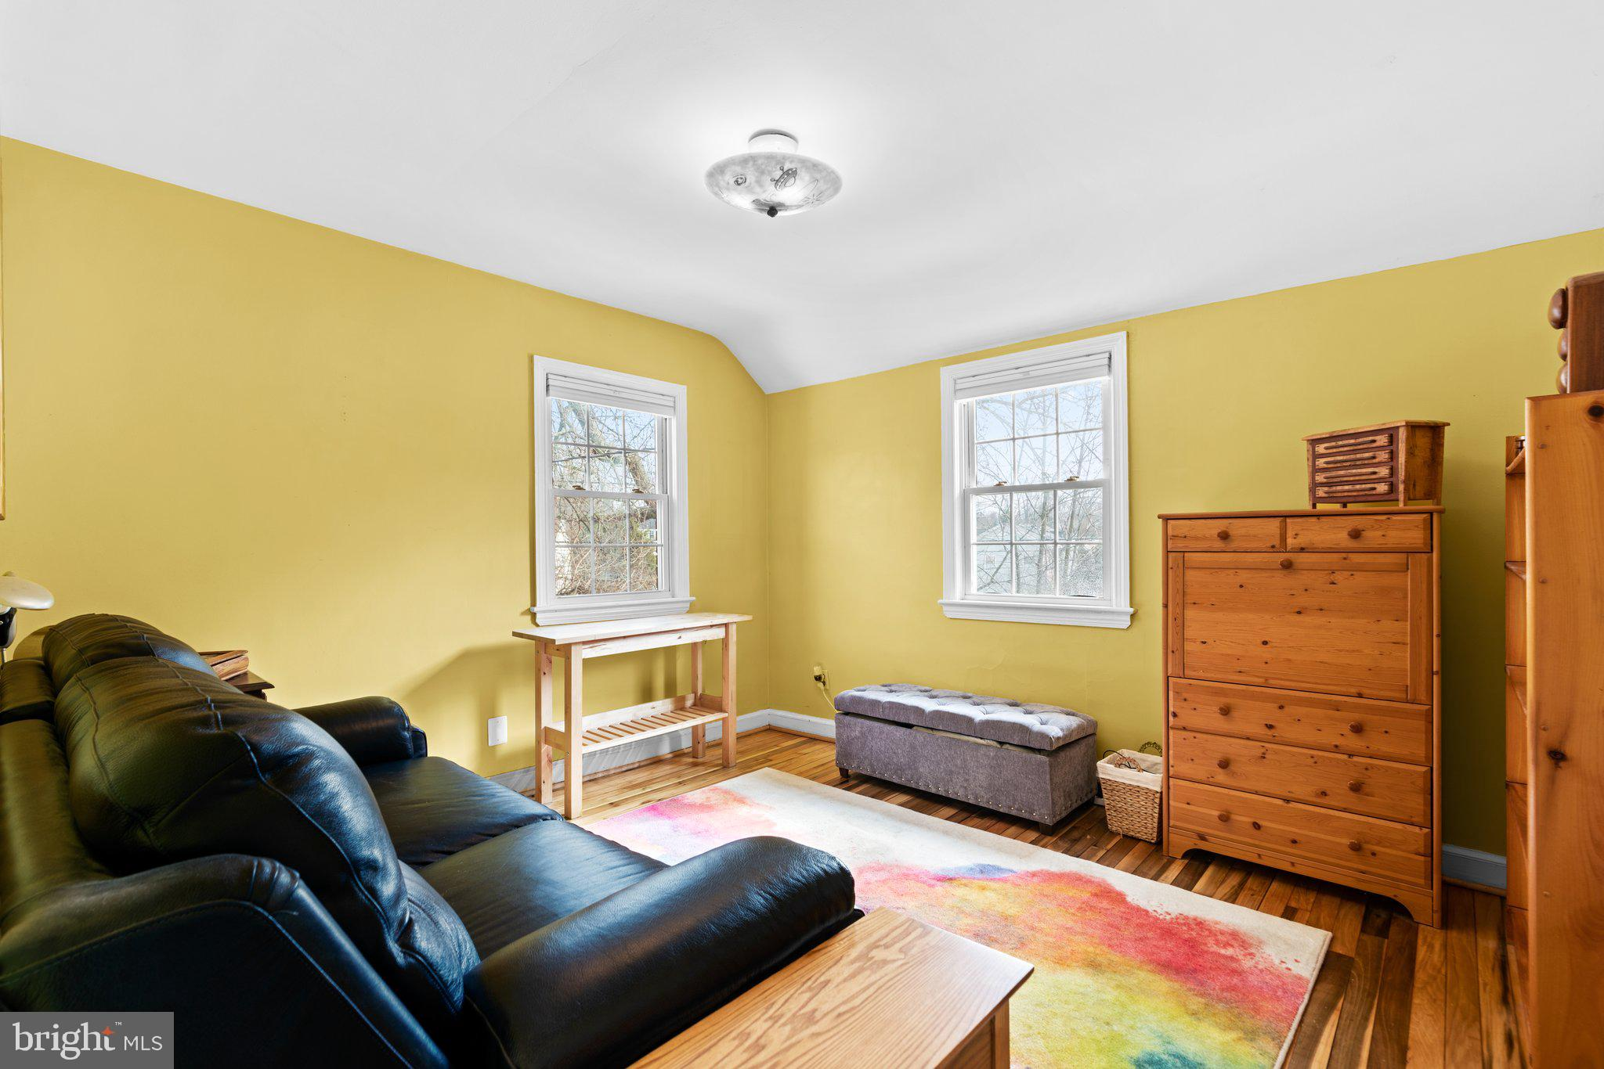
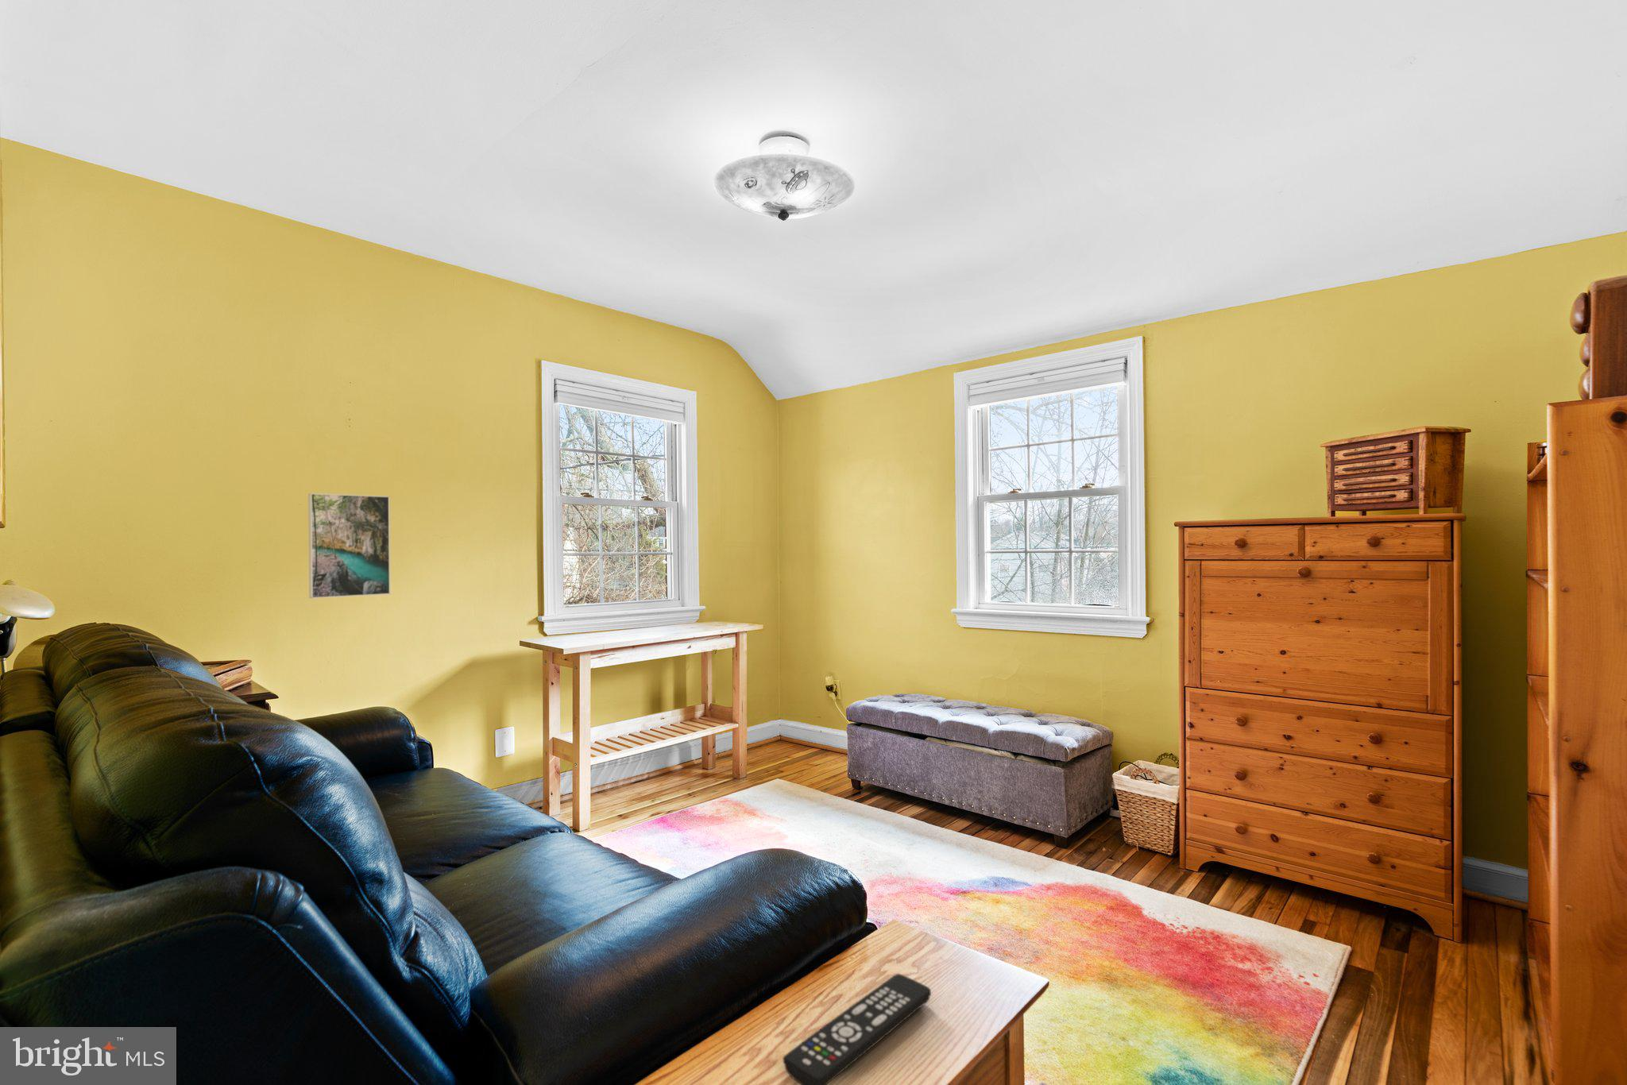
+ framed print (350, 545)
+ remote control (862, 1027)
